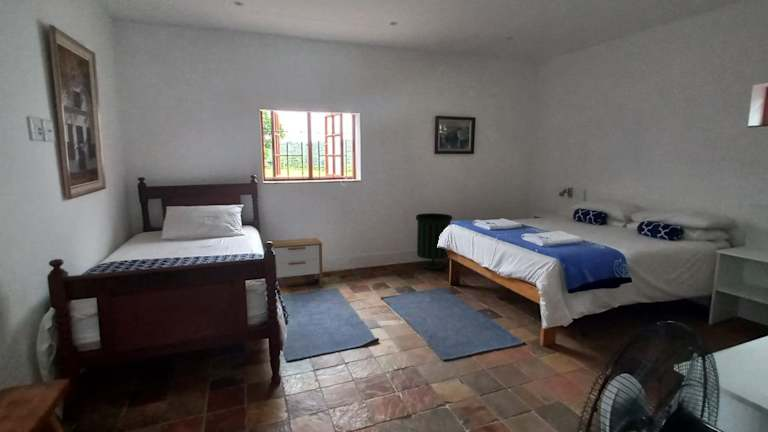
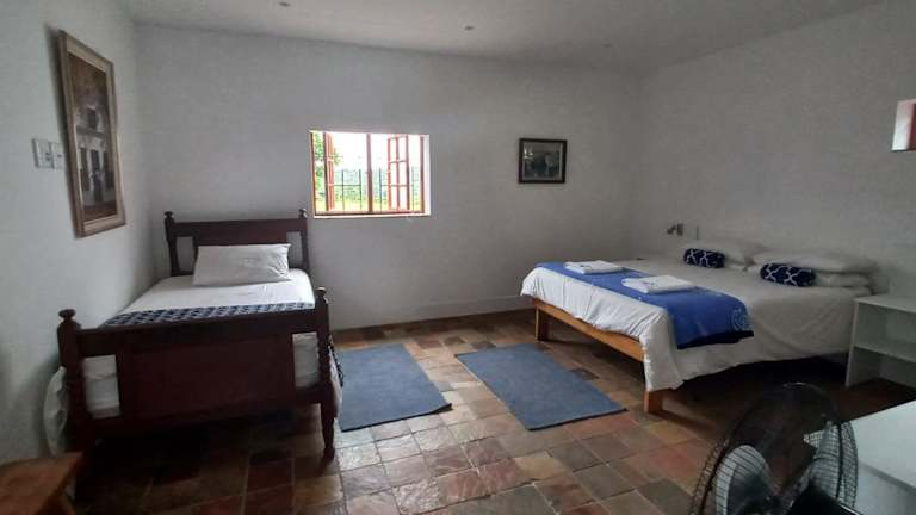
- nightstand (295, 263)
- trash can (433, 241)
